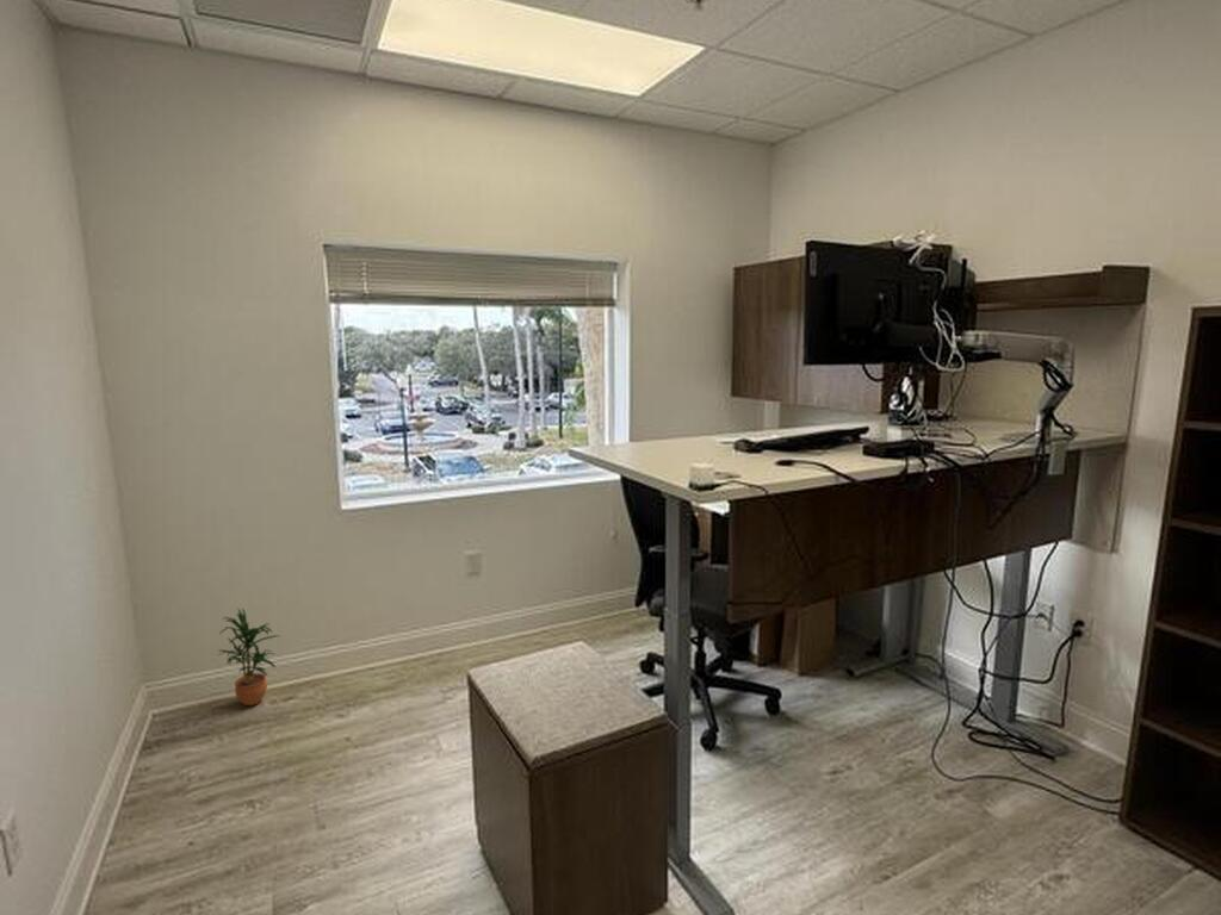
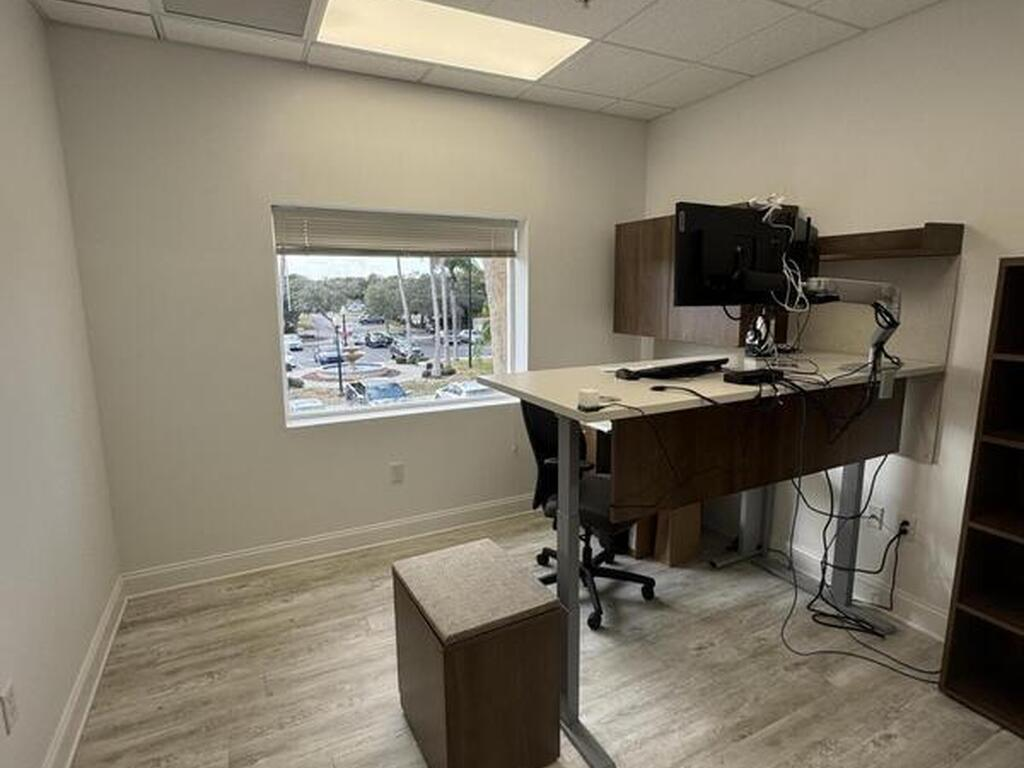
- potted plant (250, 655)
